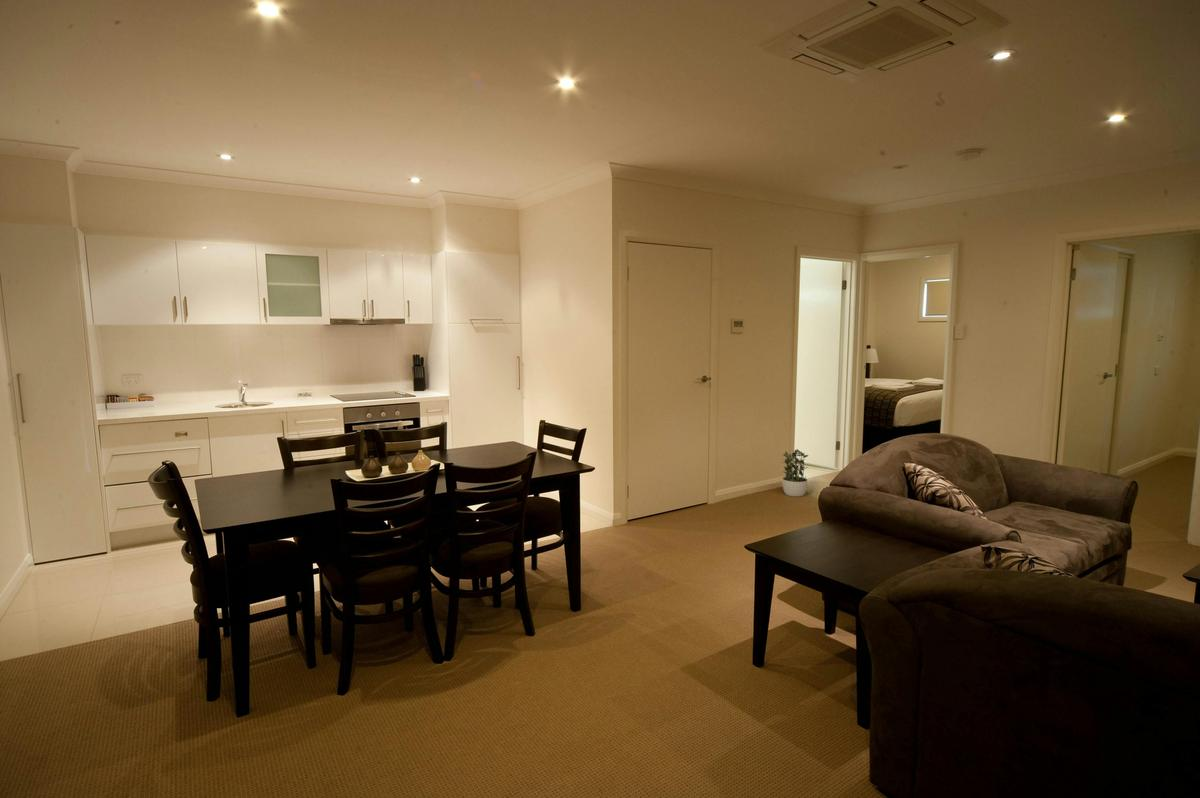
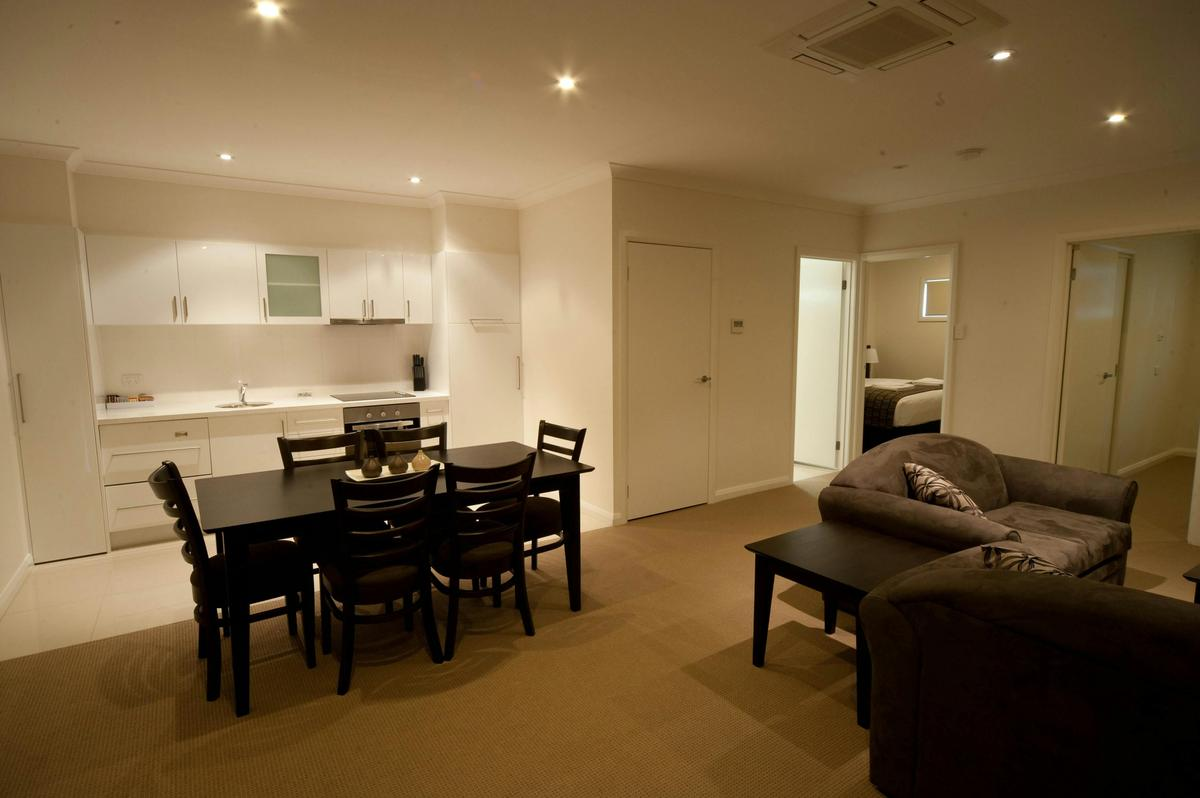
- potted plant (793, 471)
